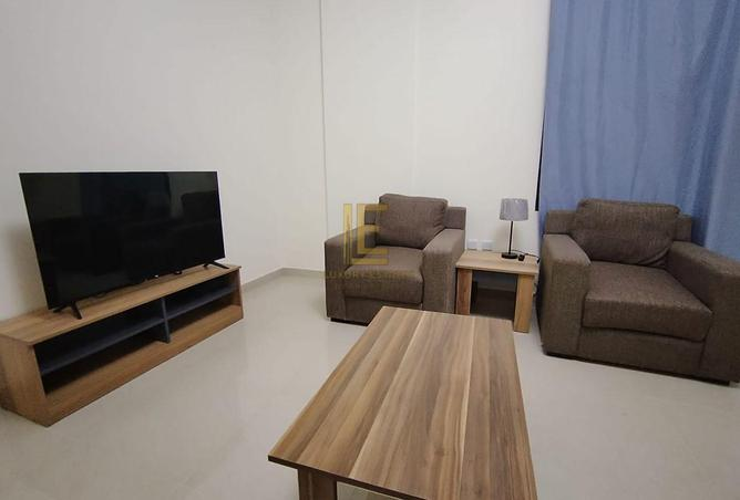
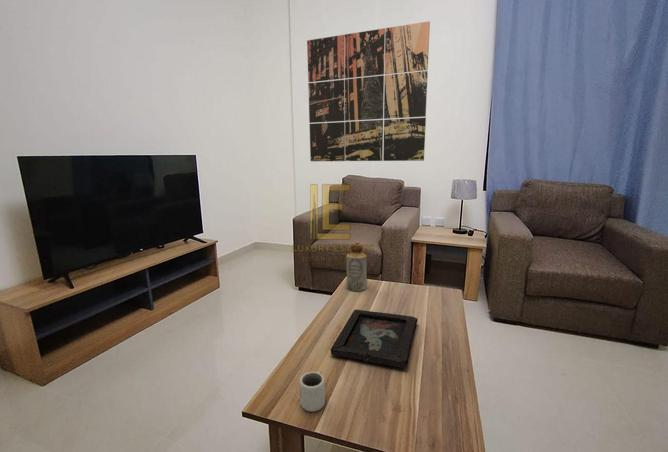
+ cup (314, 388)
+ wall art (363, 99)
+ bottle (356, 265)
+ decorative tray (377, 334)
